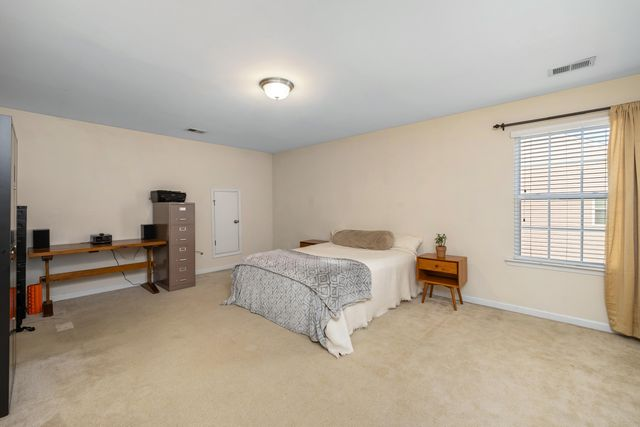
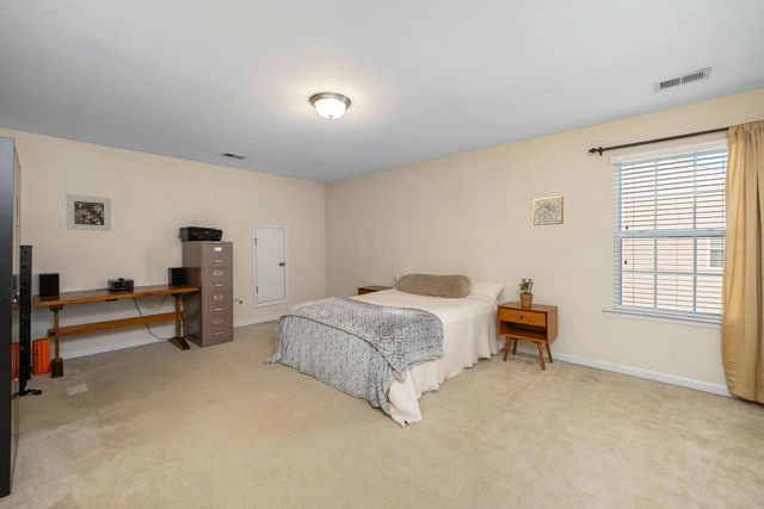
+ wall art (548, 211)
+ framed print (88, 213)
